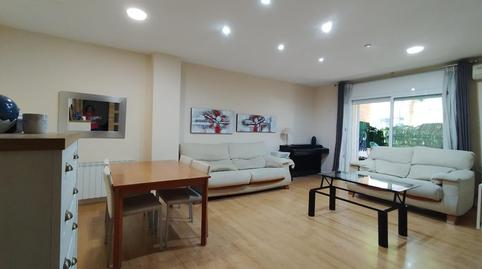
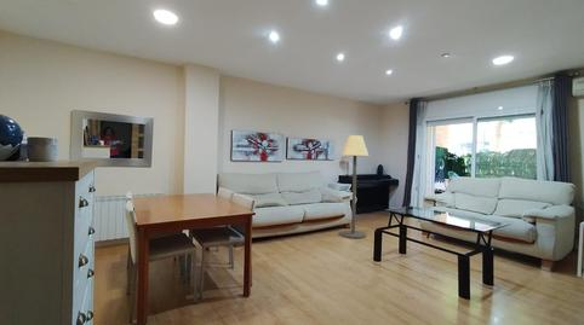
+ floor lamp (354, 185)
